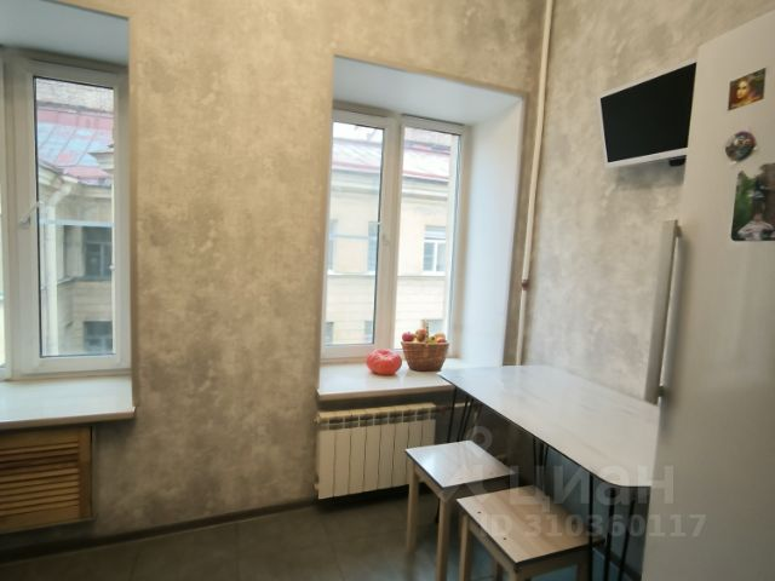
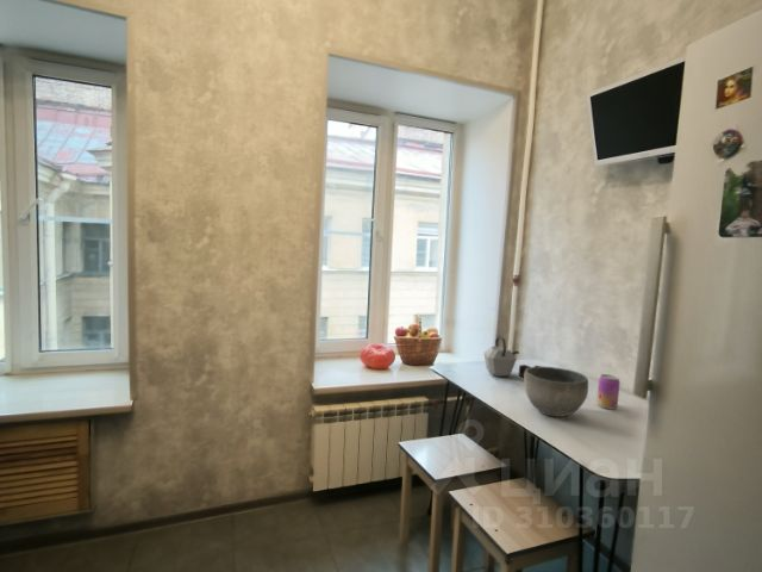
+ beverage can (607, 391)
+ kettle (514, 356)
+ bowl (555, 392)
